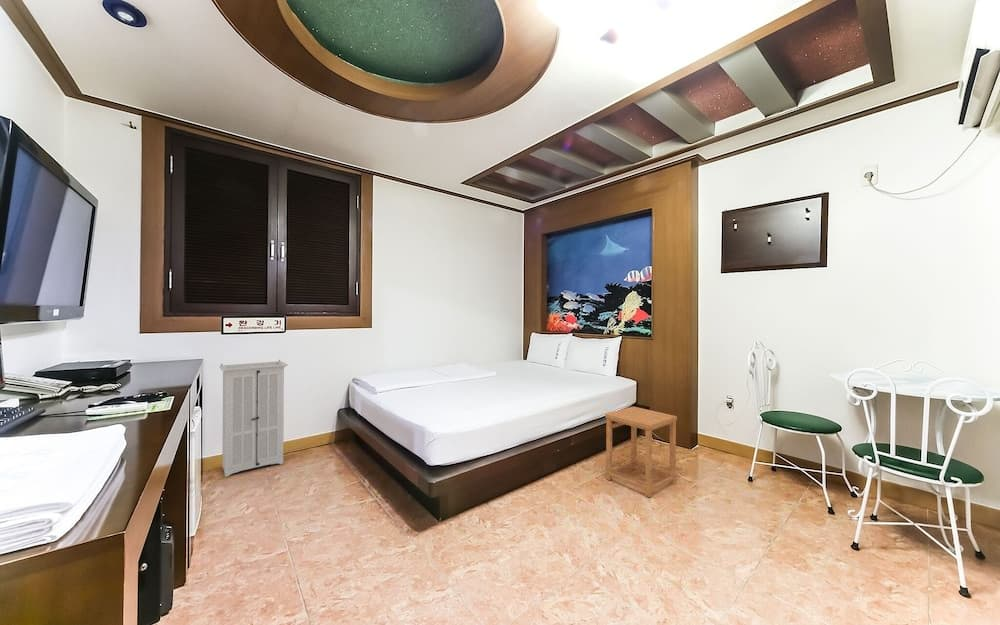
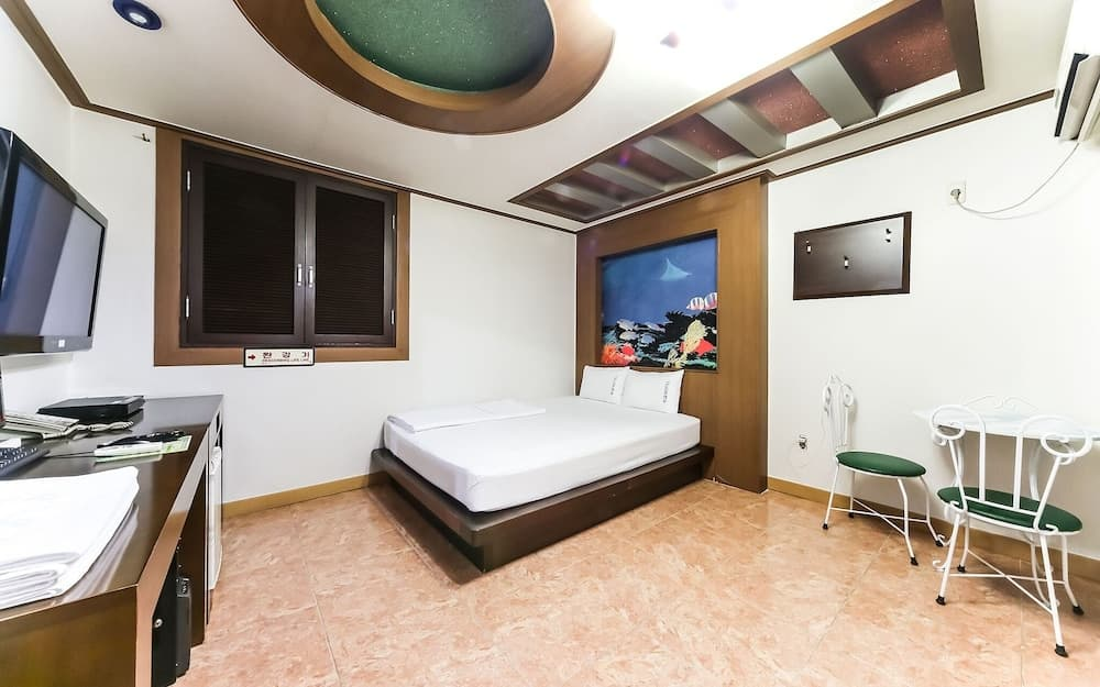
- side table (636, 448)
- storage cabinet (253, 414)
